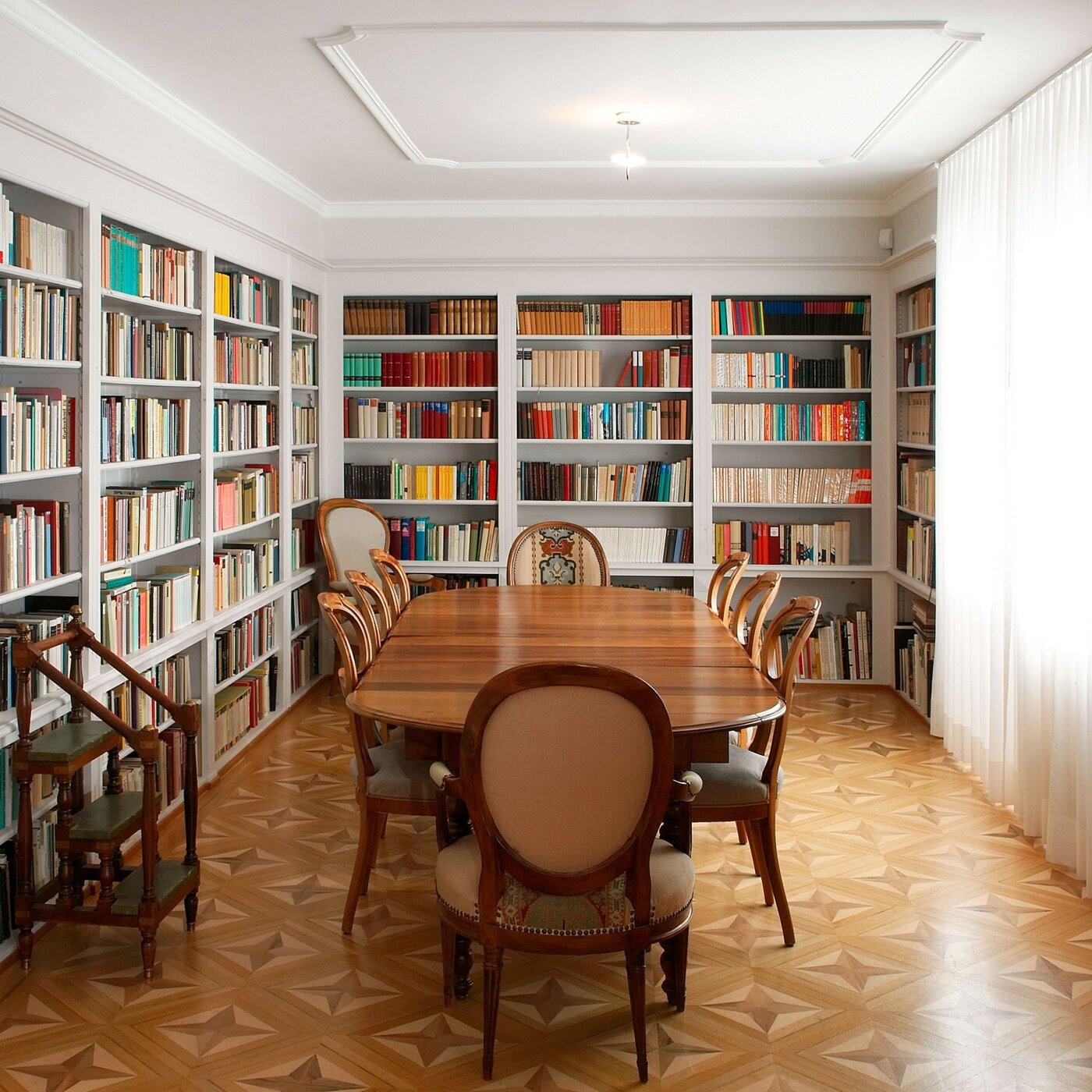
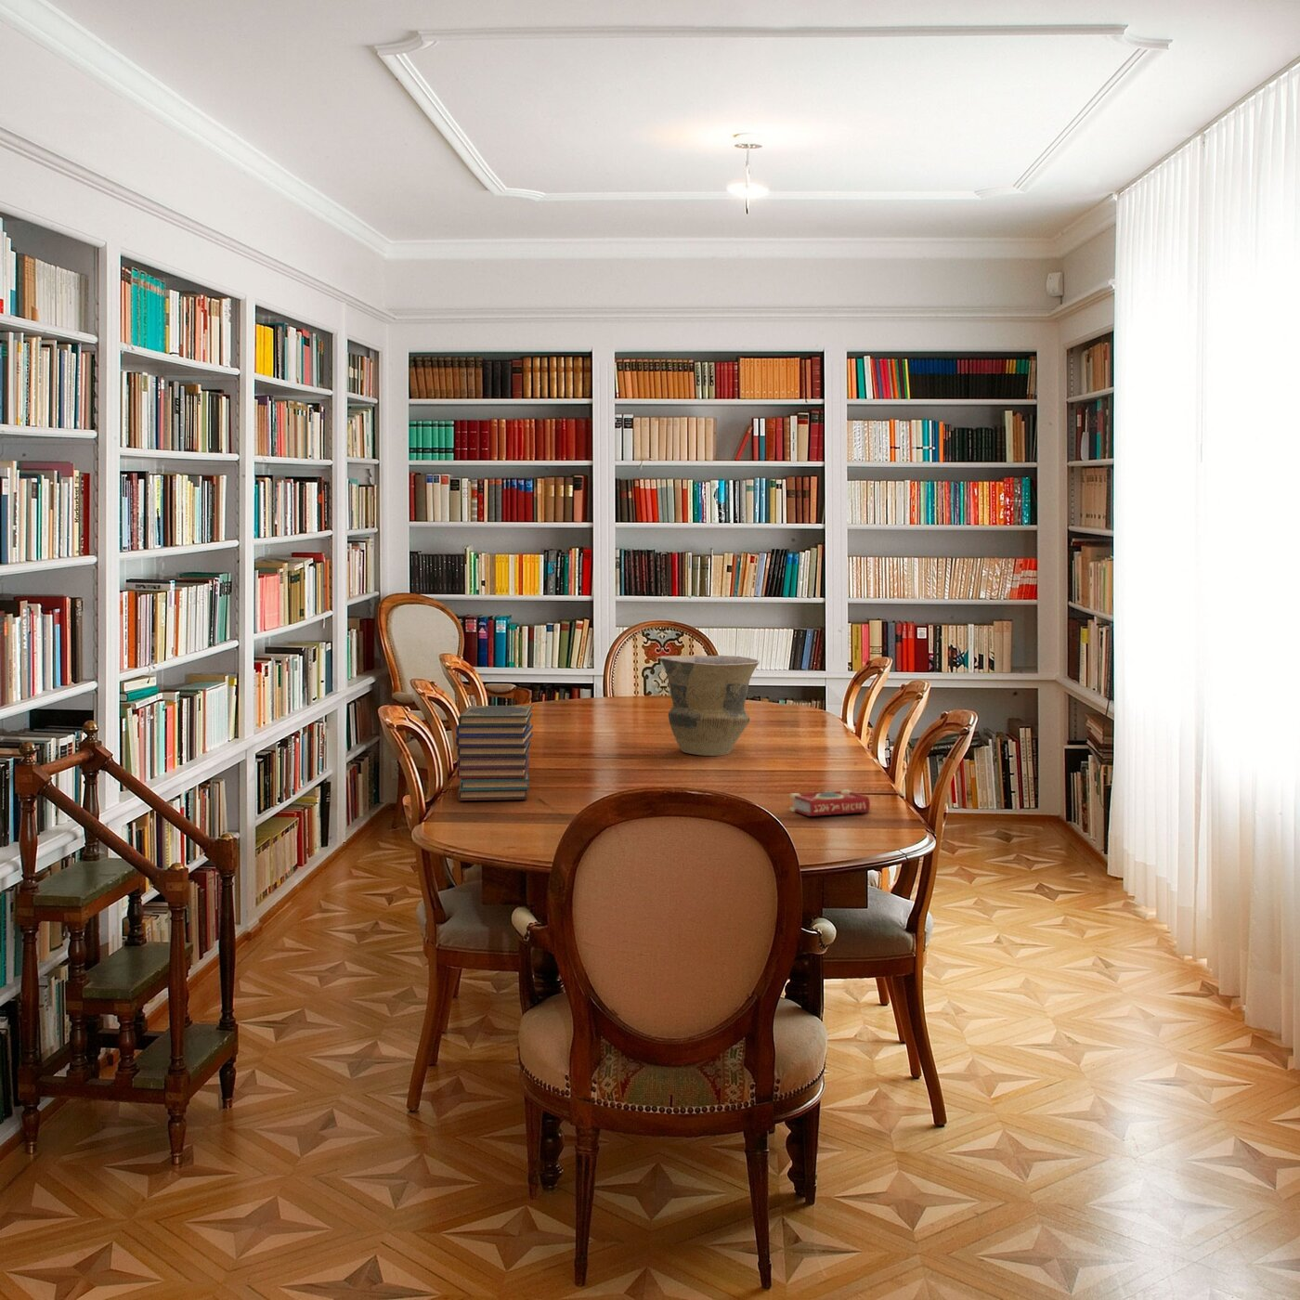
+ vase (708, 705)
+ book (832, 801)
+ book stack (496, 751)
